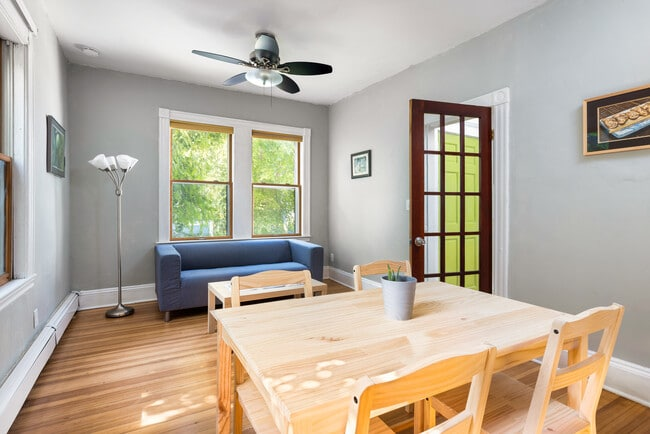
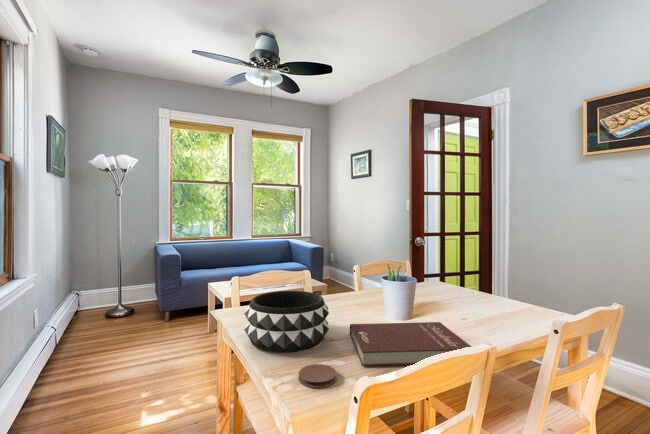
+ decorative bowl (287, 318)
+ book (405, 340)
+ coaster (317, 375)
